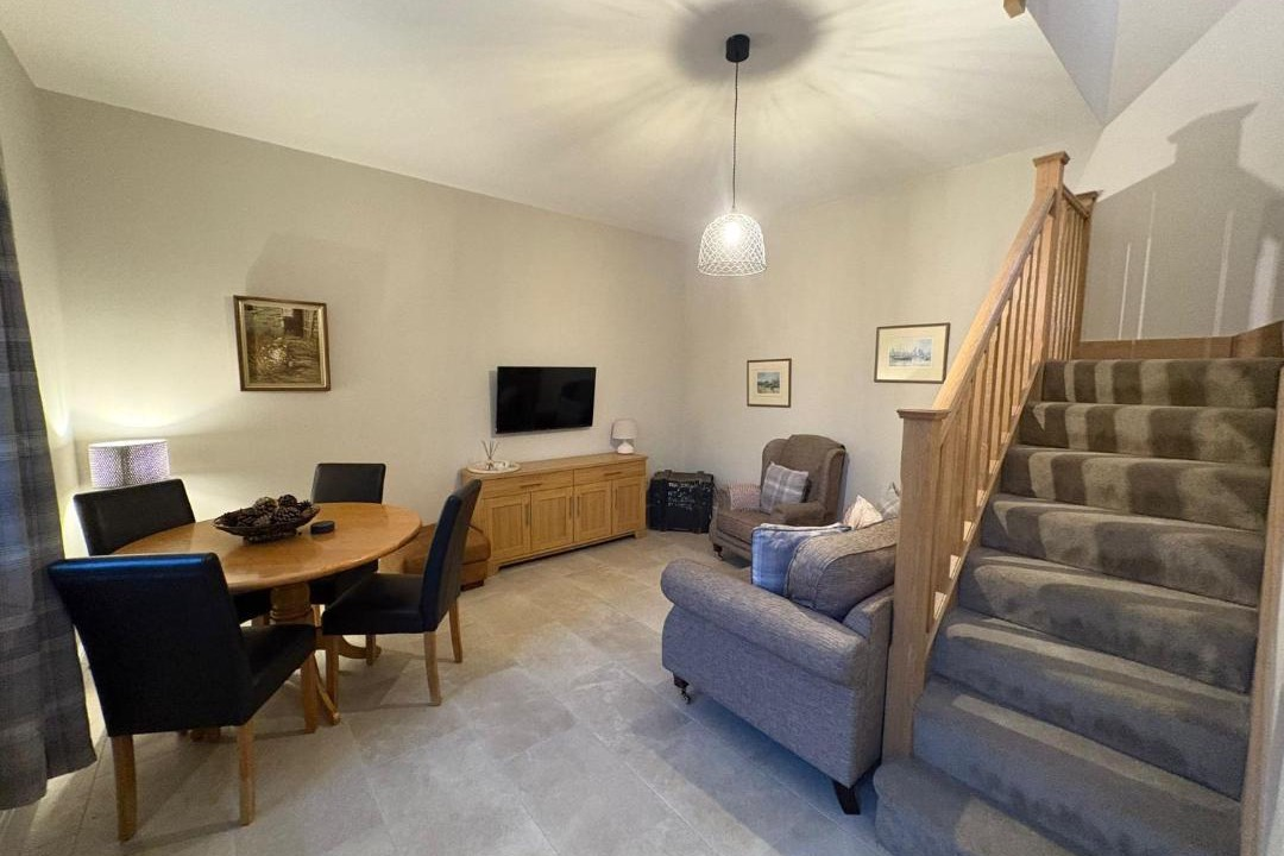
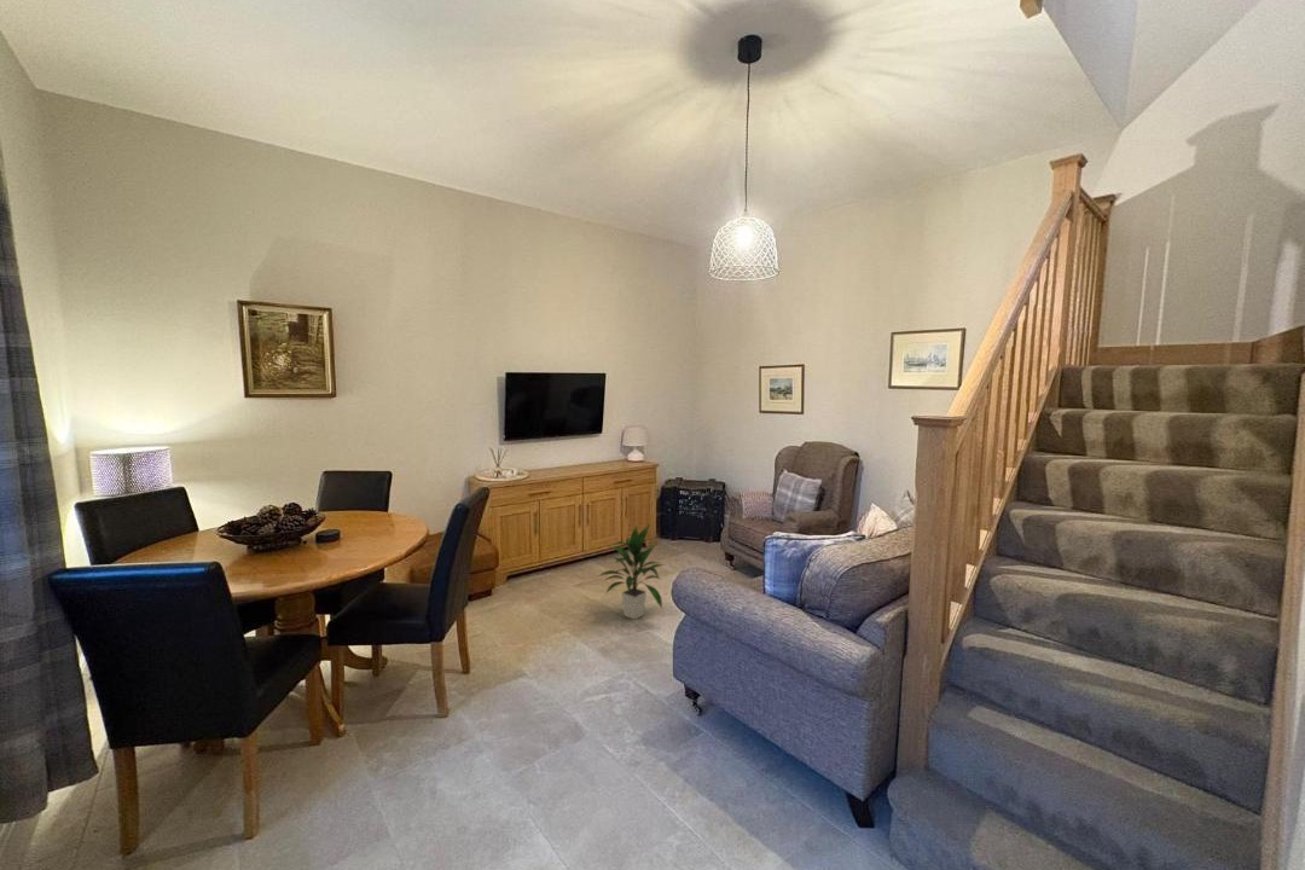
+ indoor plant (634, 573)
